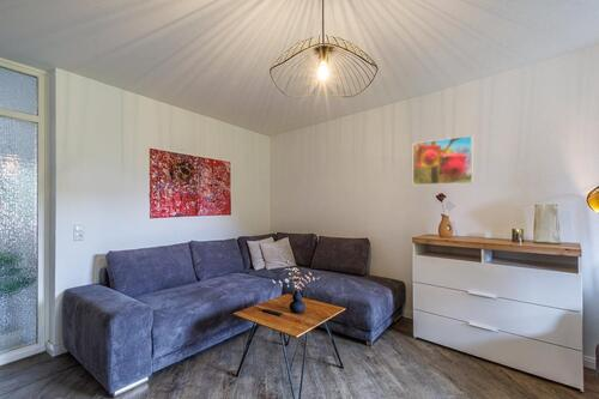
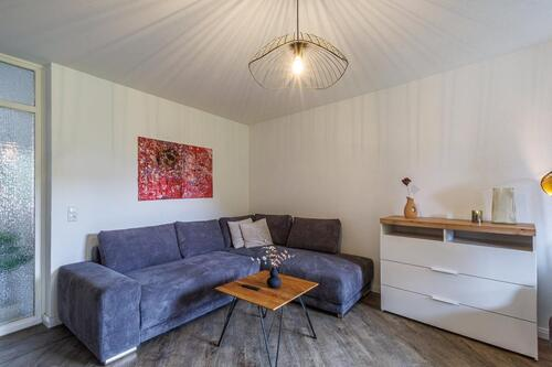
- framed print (441, 162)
